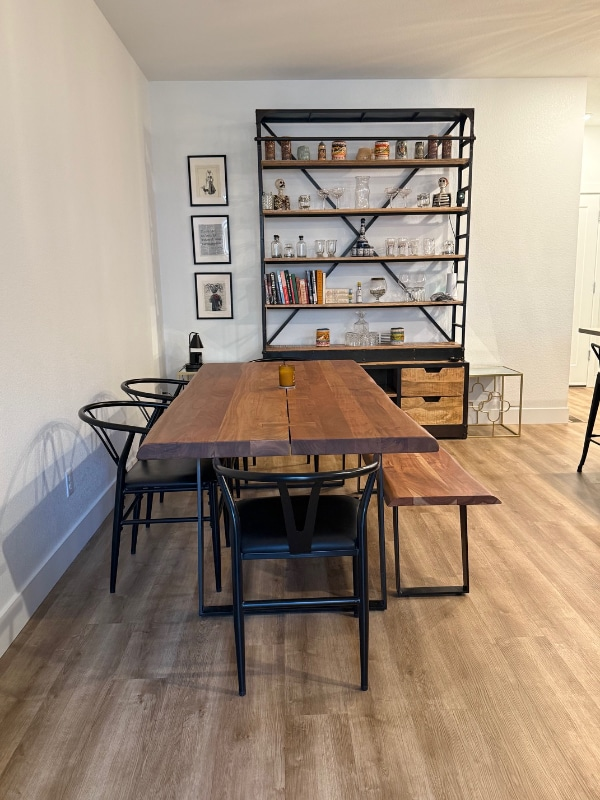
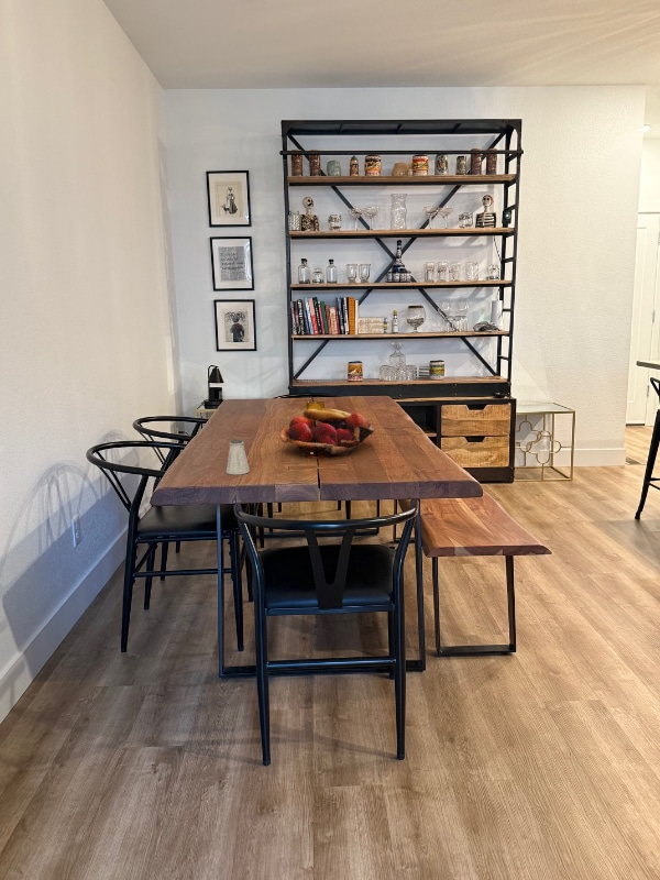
+ saltshaker (237, 455)
+ fruit basket (326, 430)
